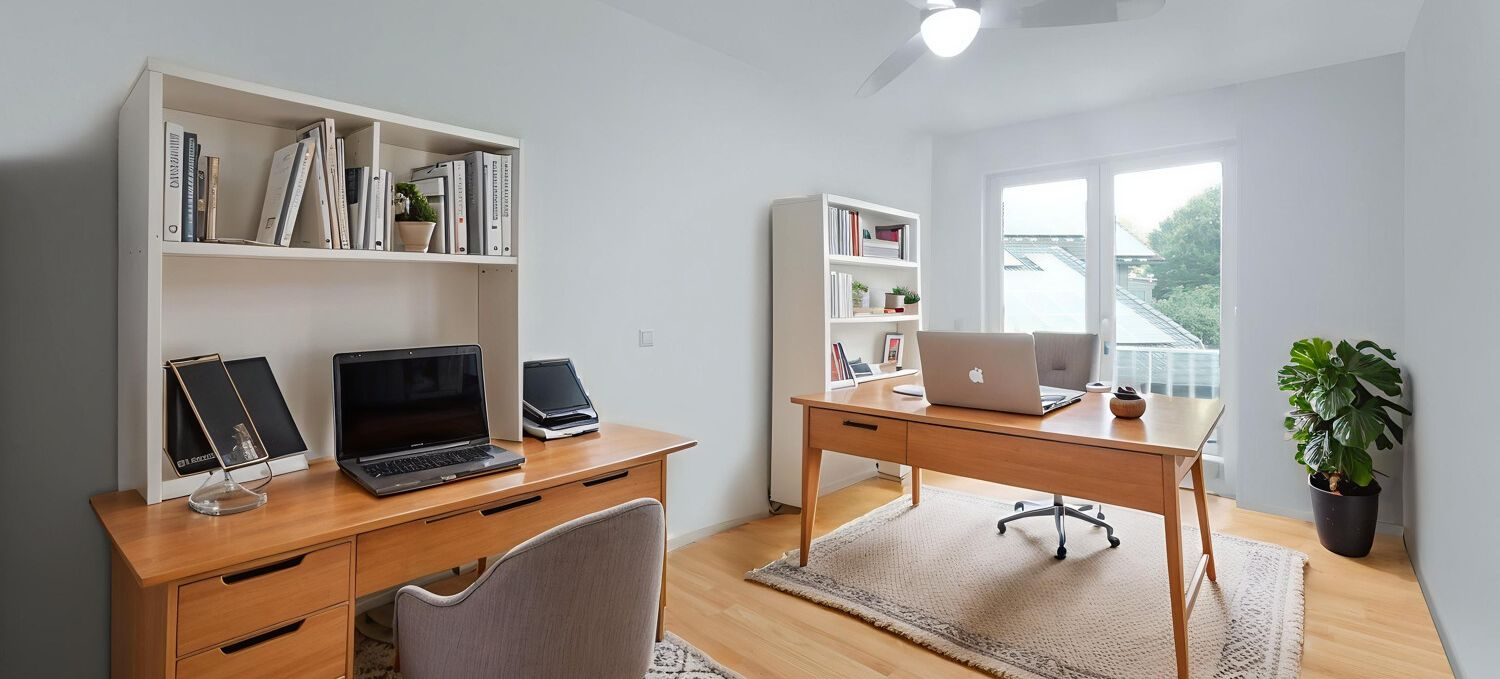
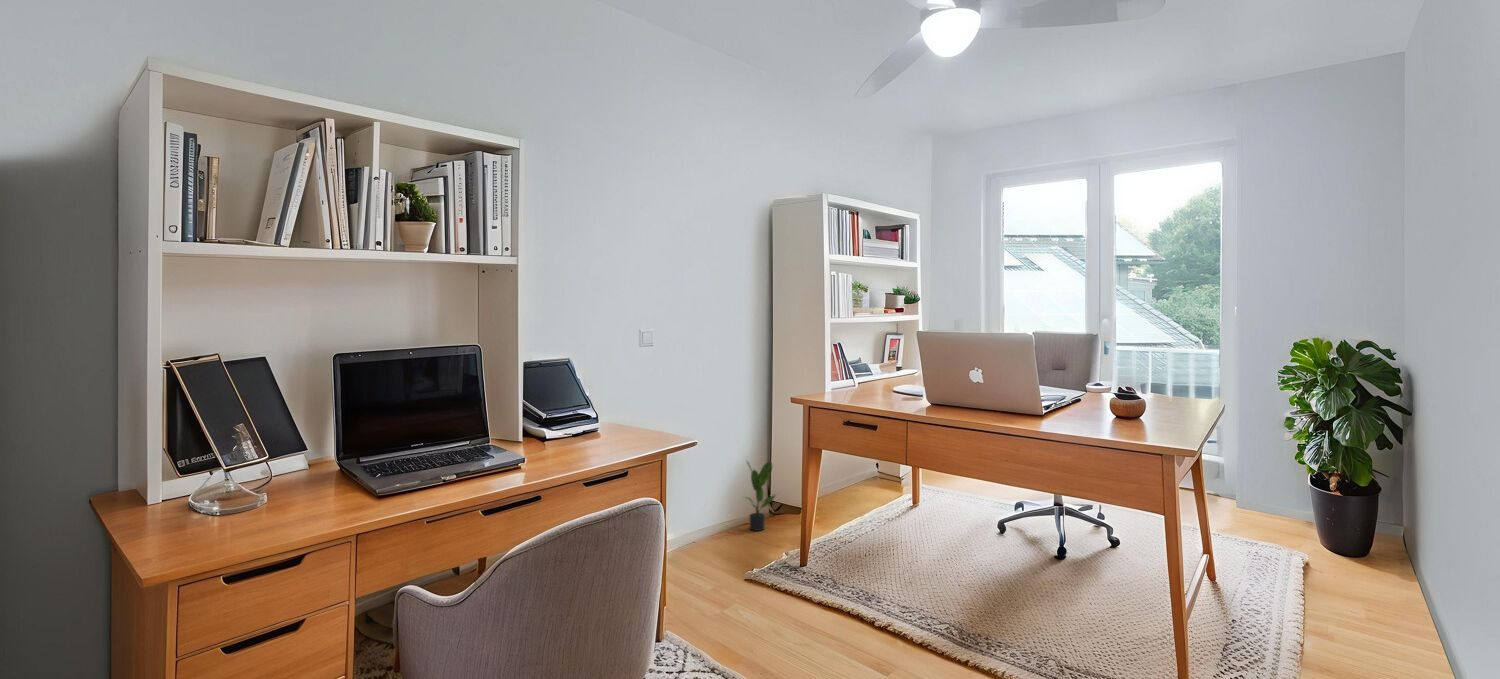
+ potted plant (762, 494)
